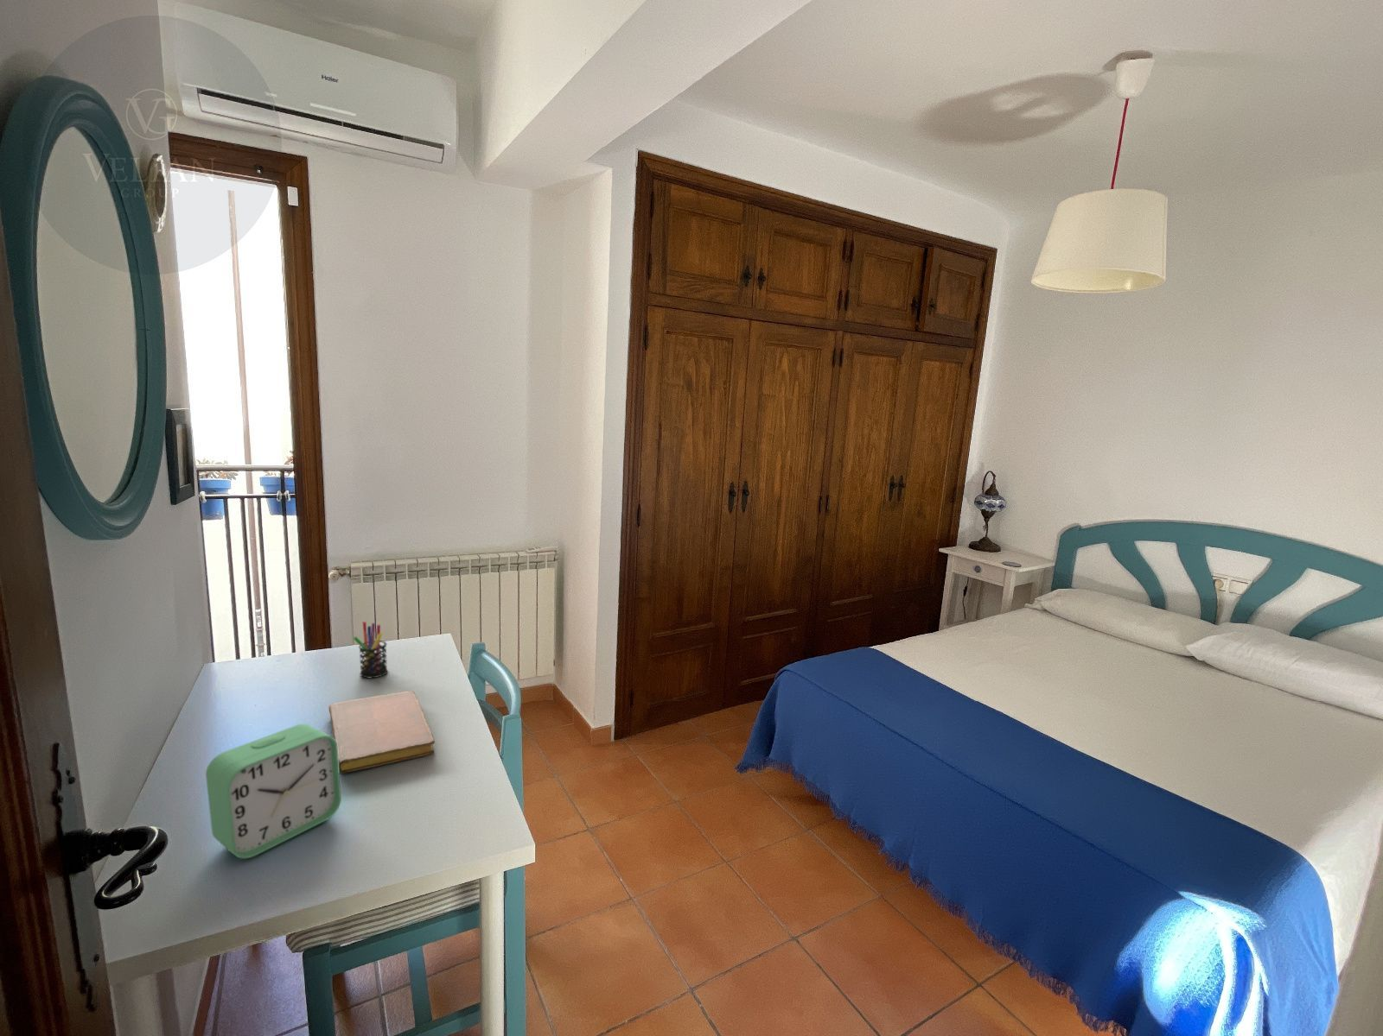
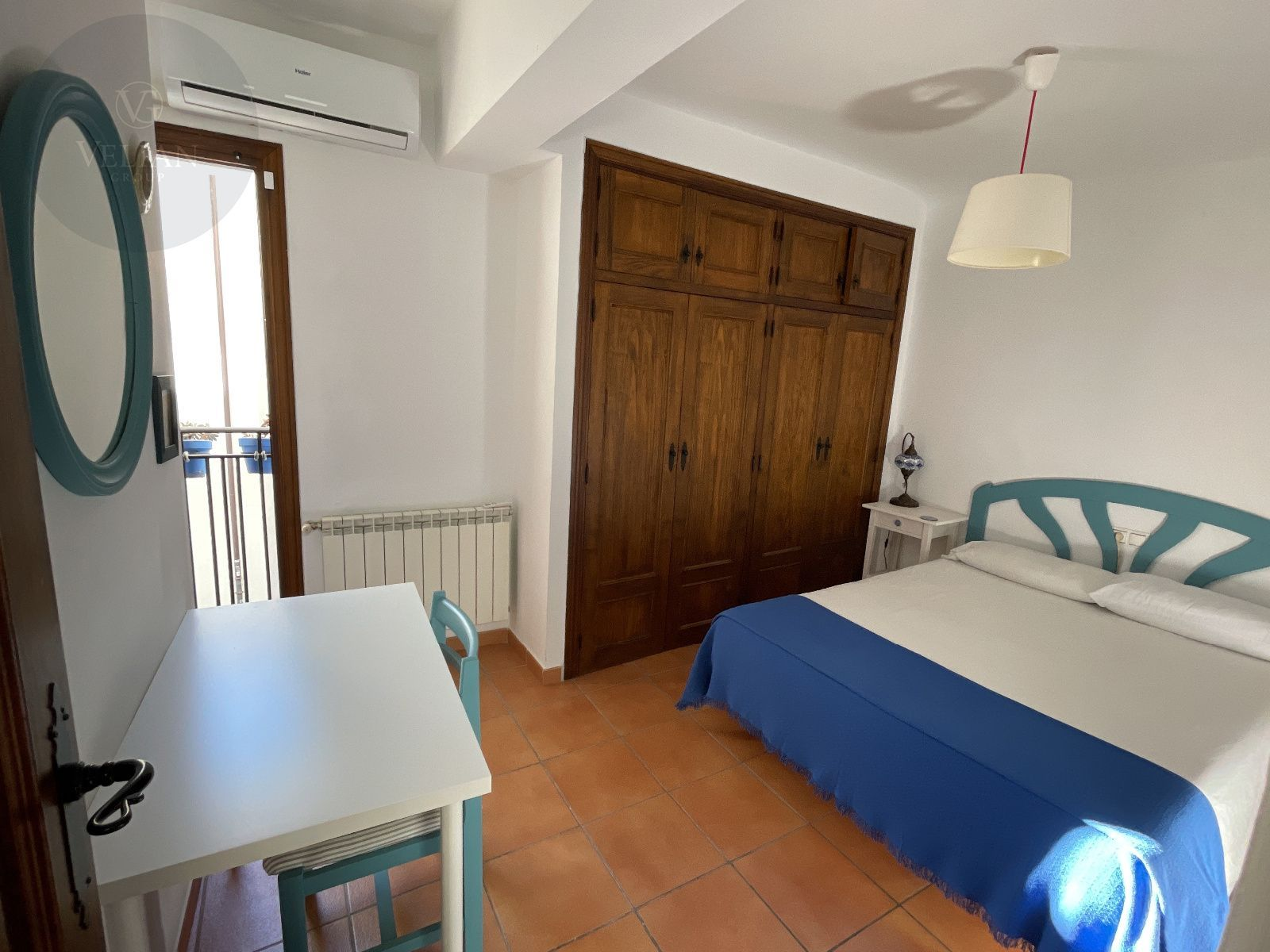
- notebook (379, 727)
- pen holder (369, 650)
- alarm clock (276, 787)
